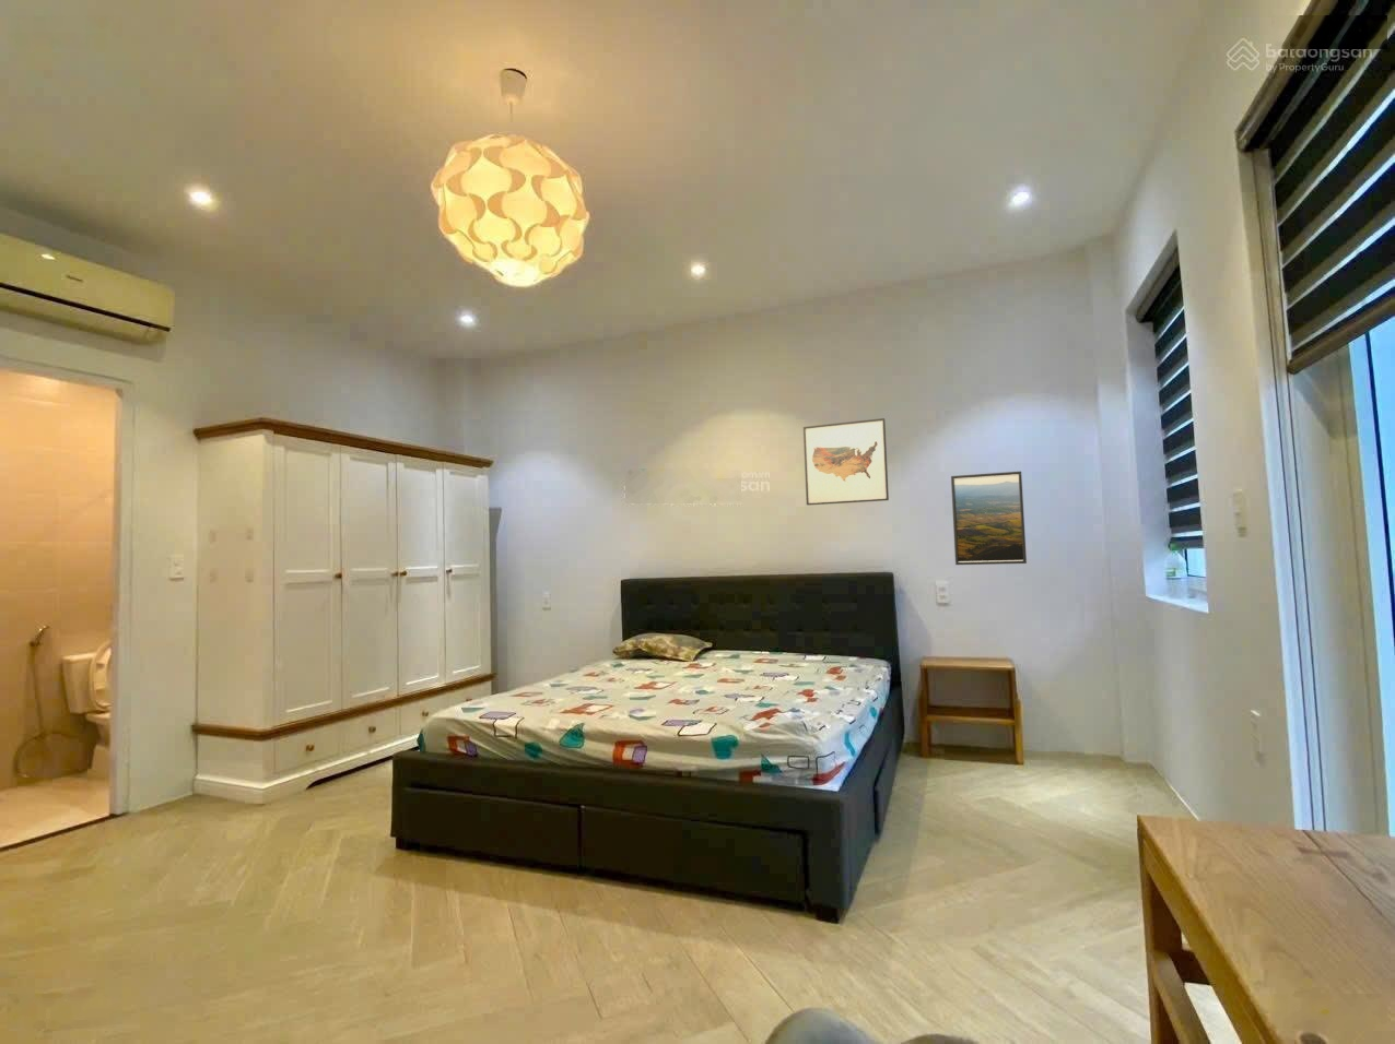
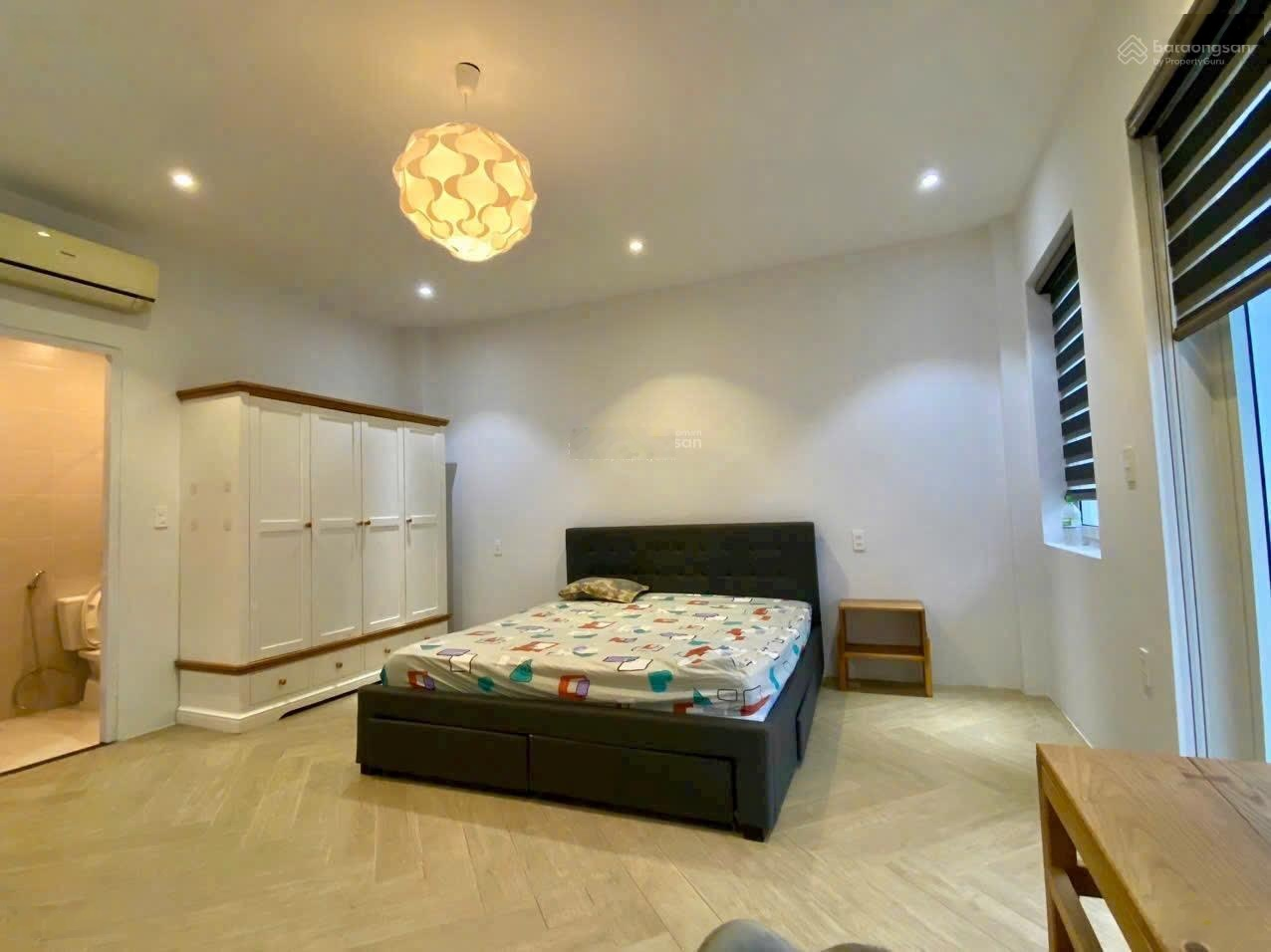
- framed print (987, 519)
- wall art (844, 462)
